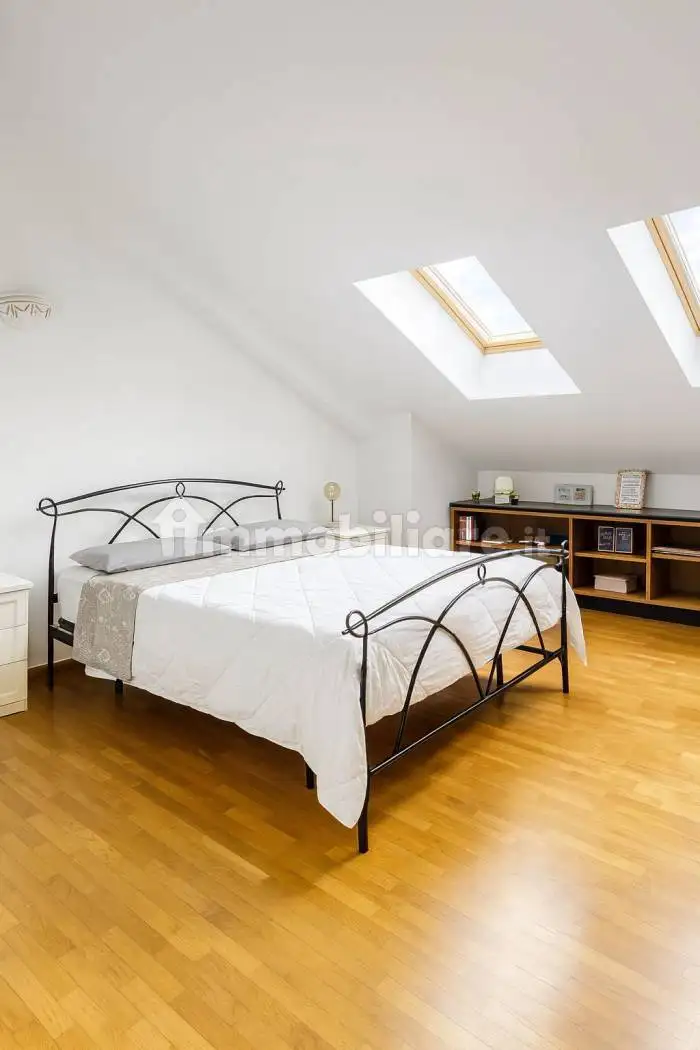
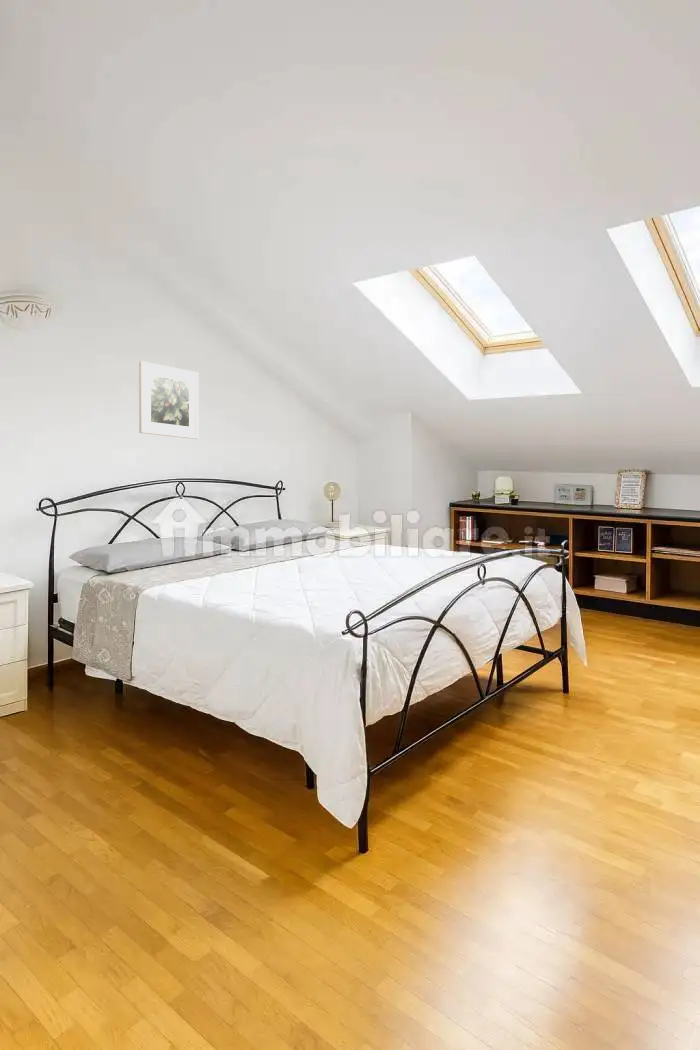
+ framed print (169, 401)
